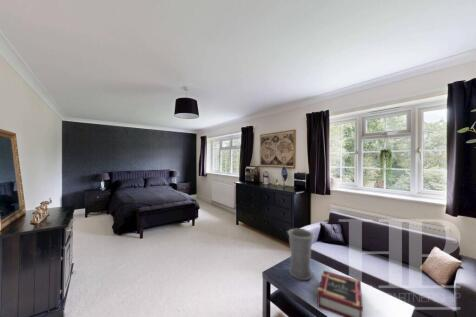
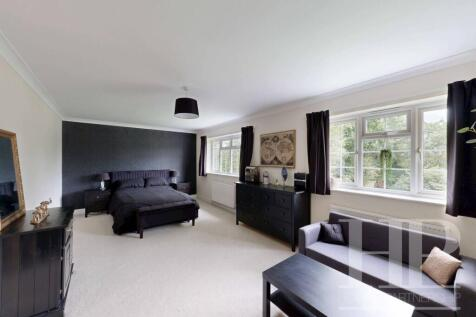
- book (339, 292)
- vase (300, 253)
